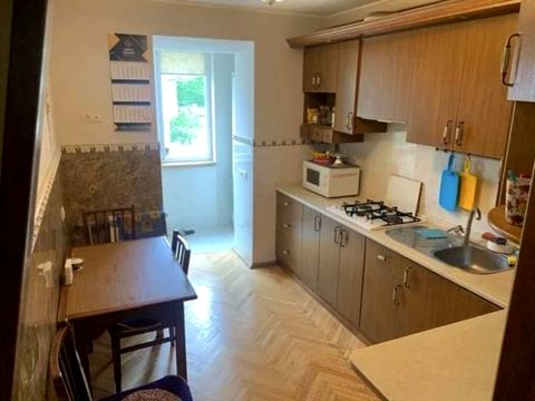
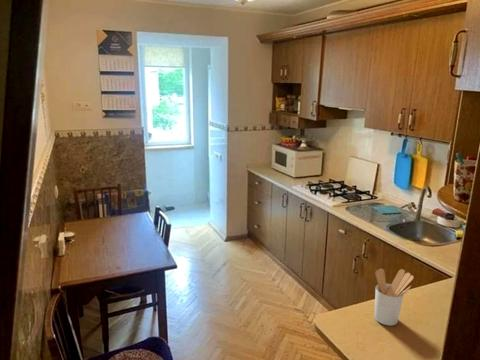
+ utensil holder (393, 295)
